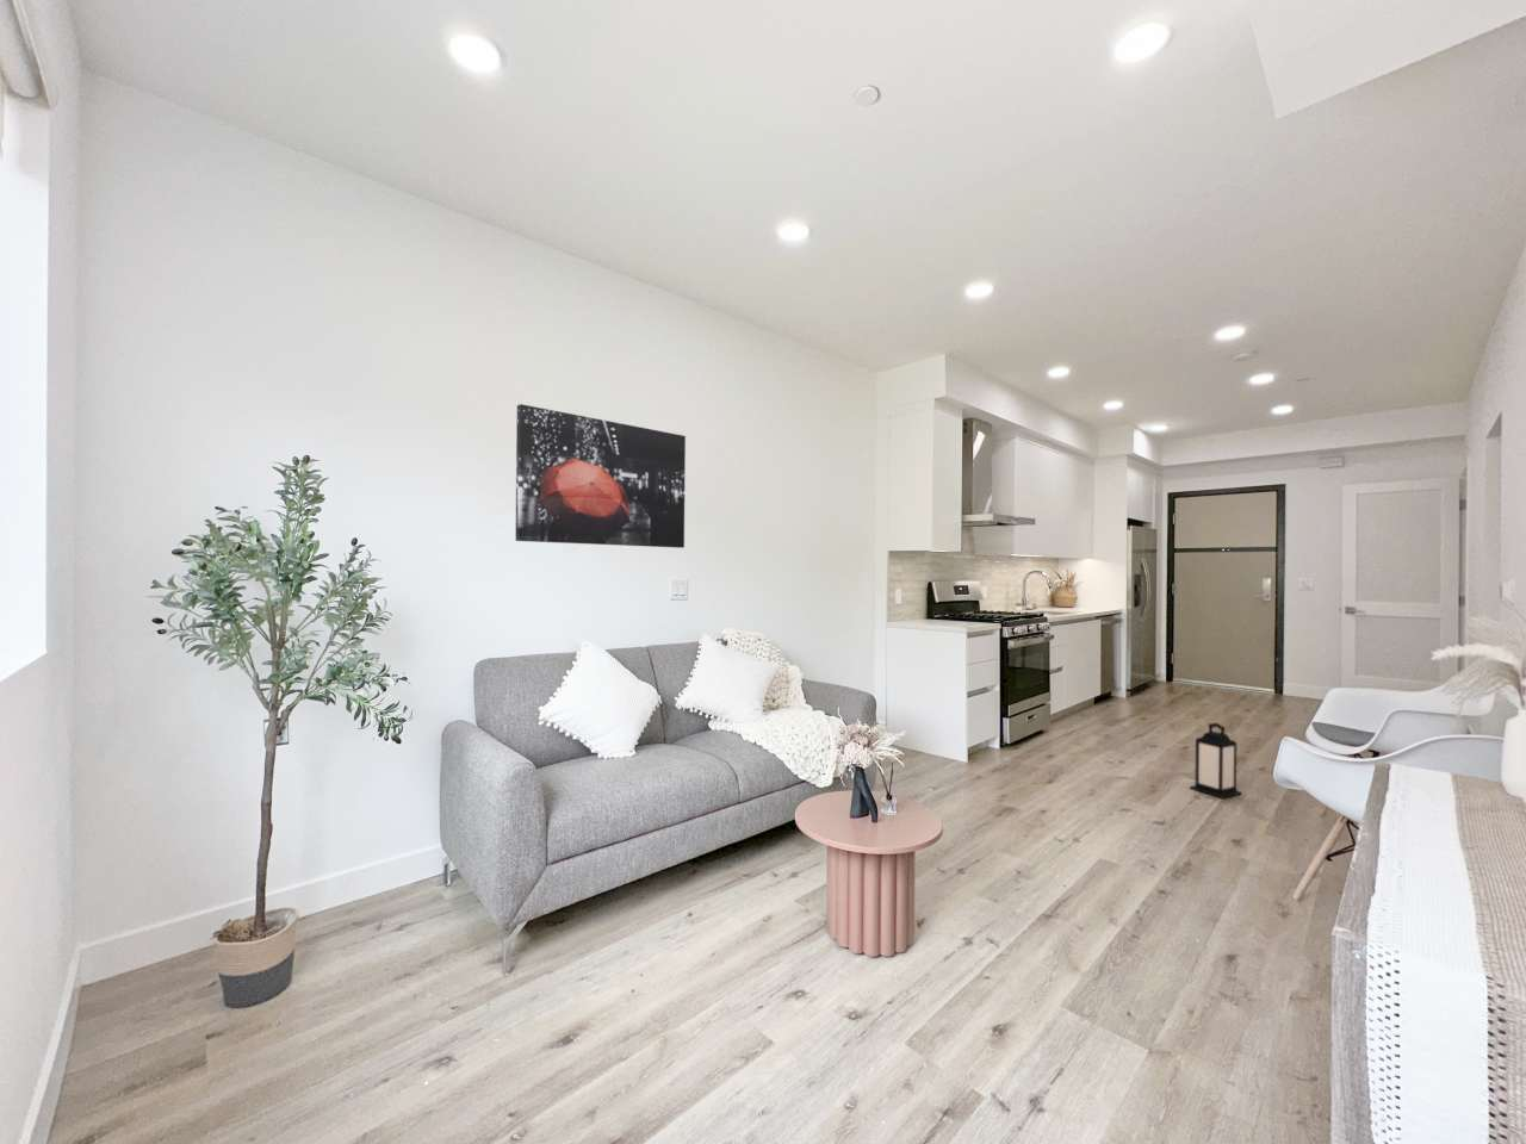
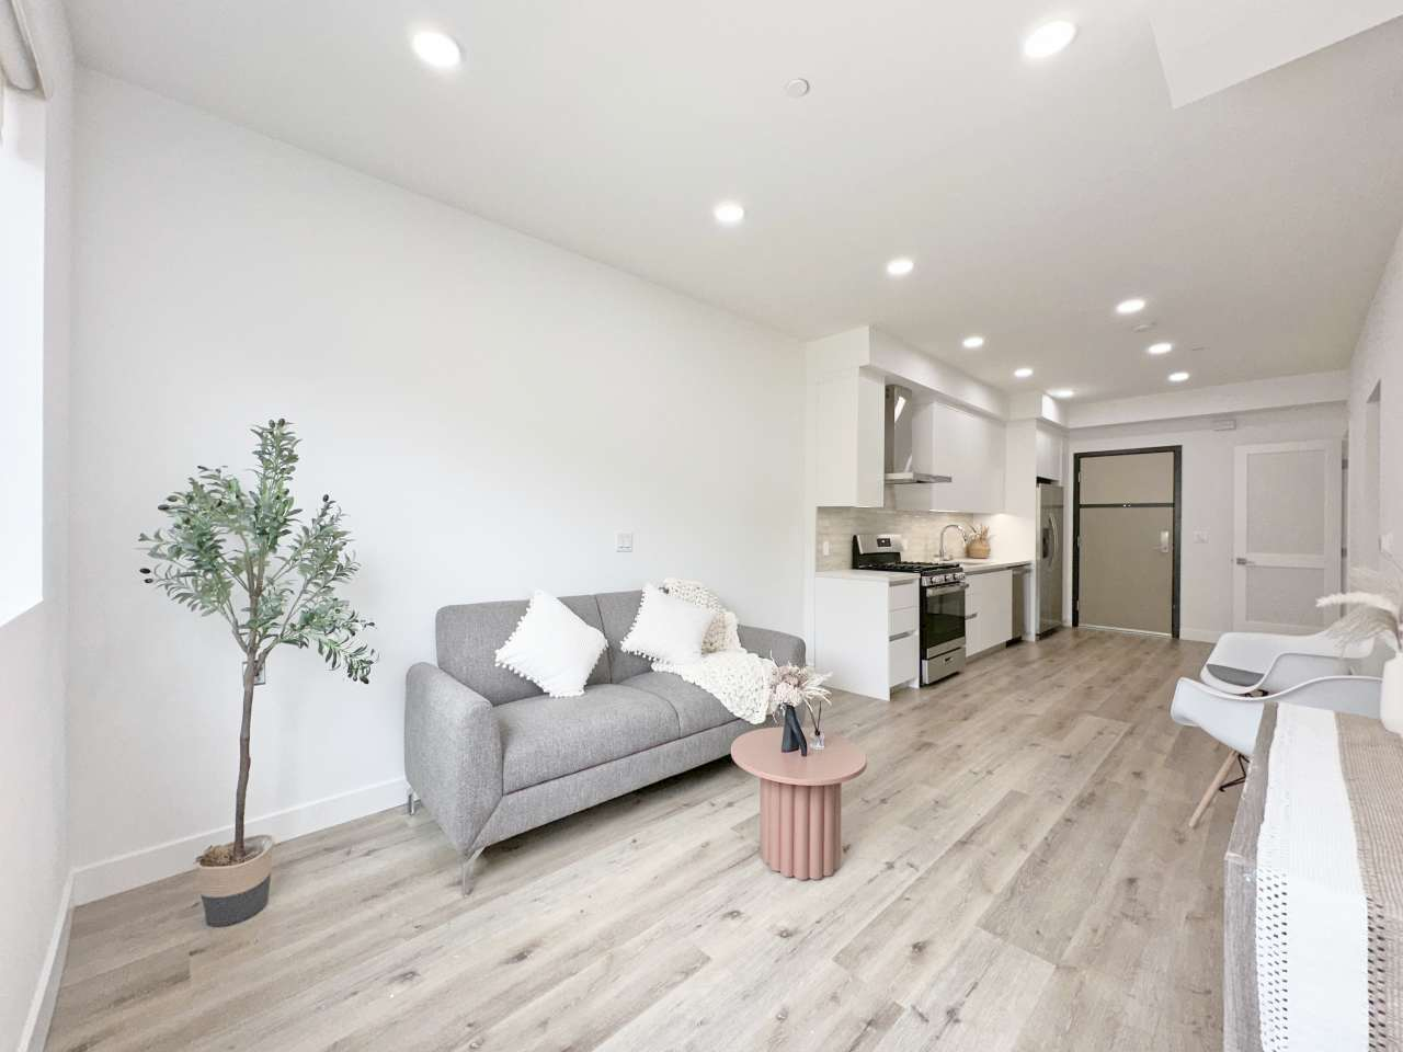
- wall art (608, 483)
- lantern (1215, 757)
